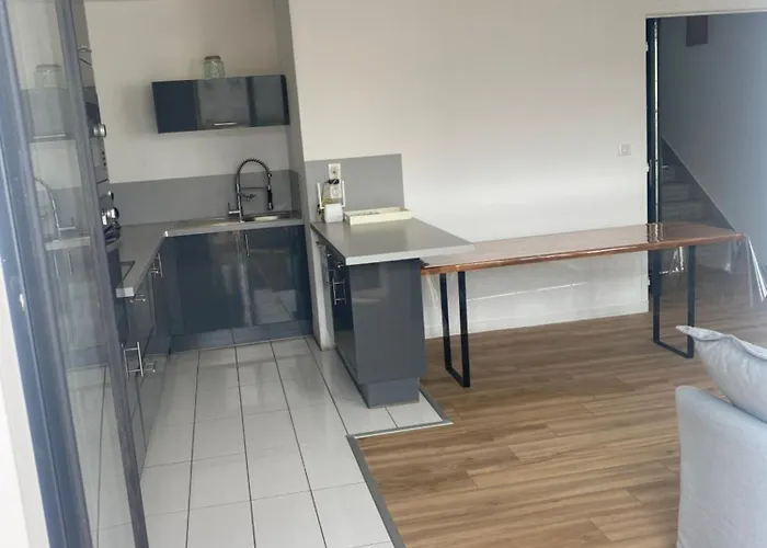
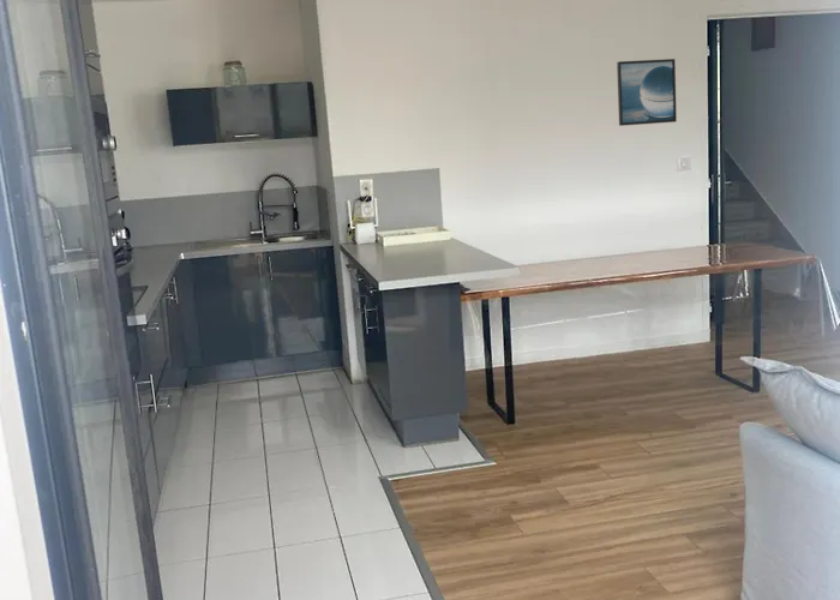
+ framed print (647, 91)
